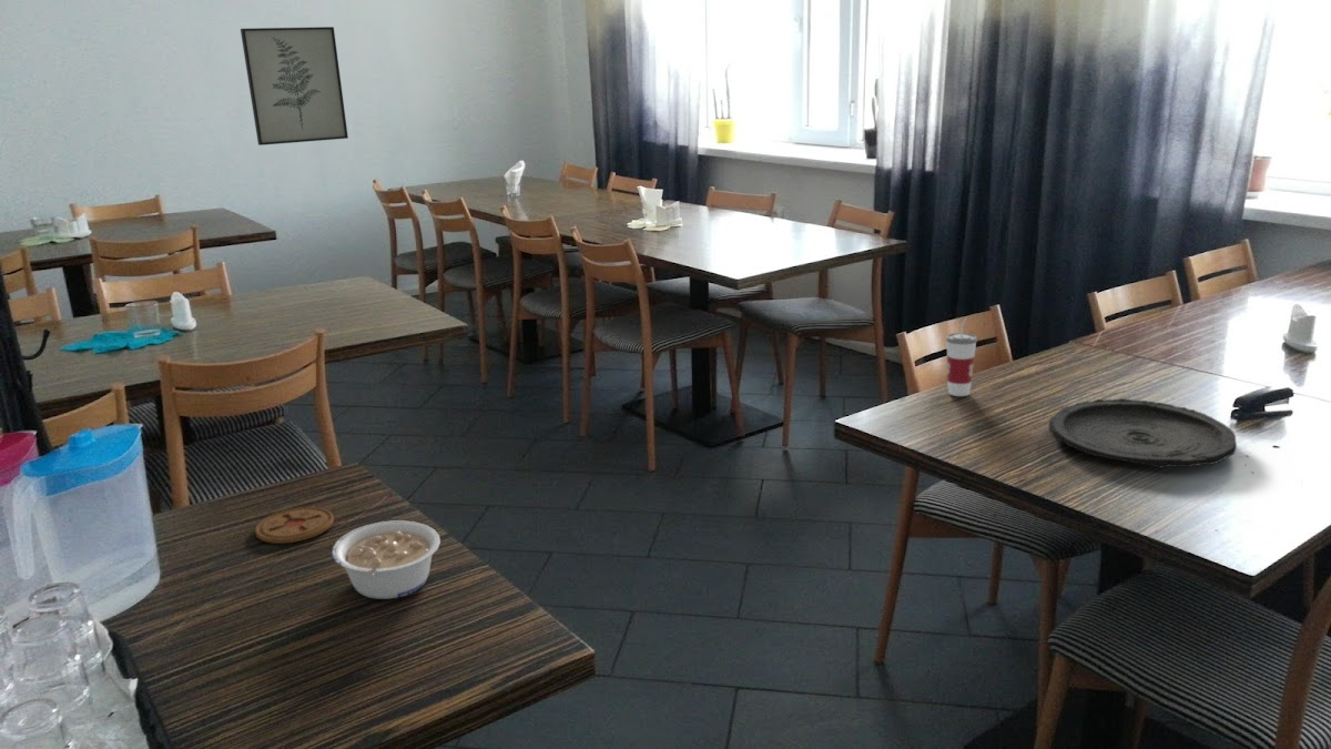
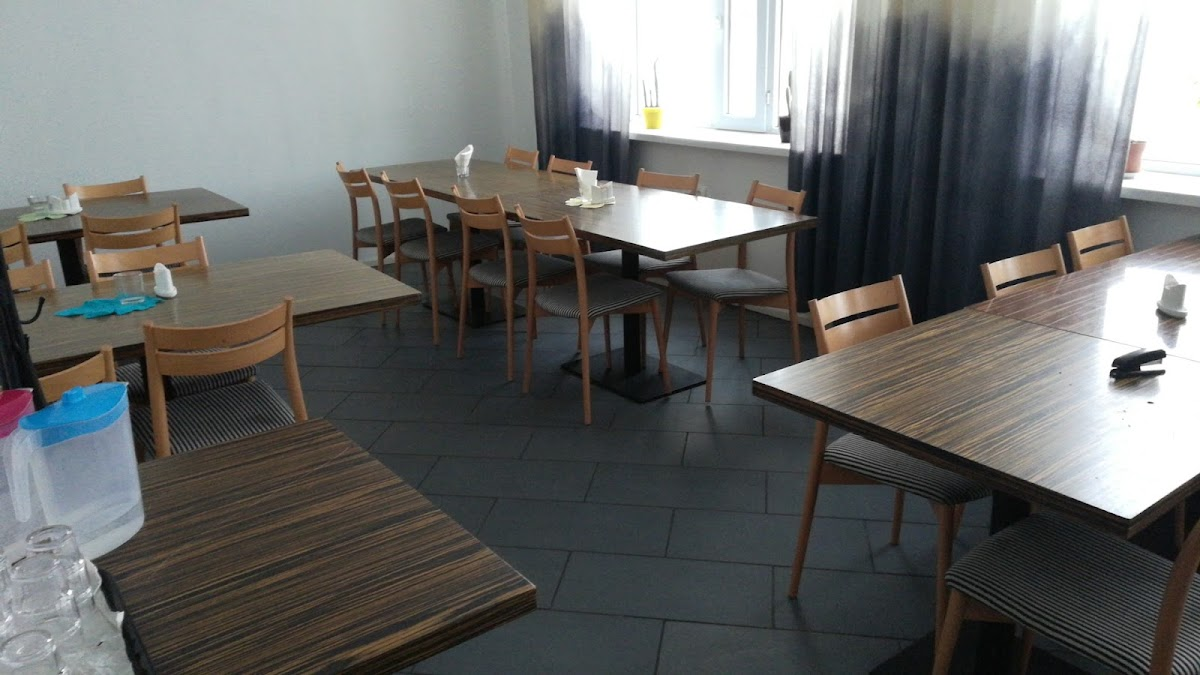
- cup (961, 355)
- legume (389, 560)
- coaster (294, 524)
- wall art (296, 85)
- plate (1139, 433)
